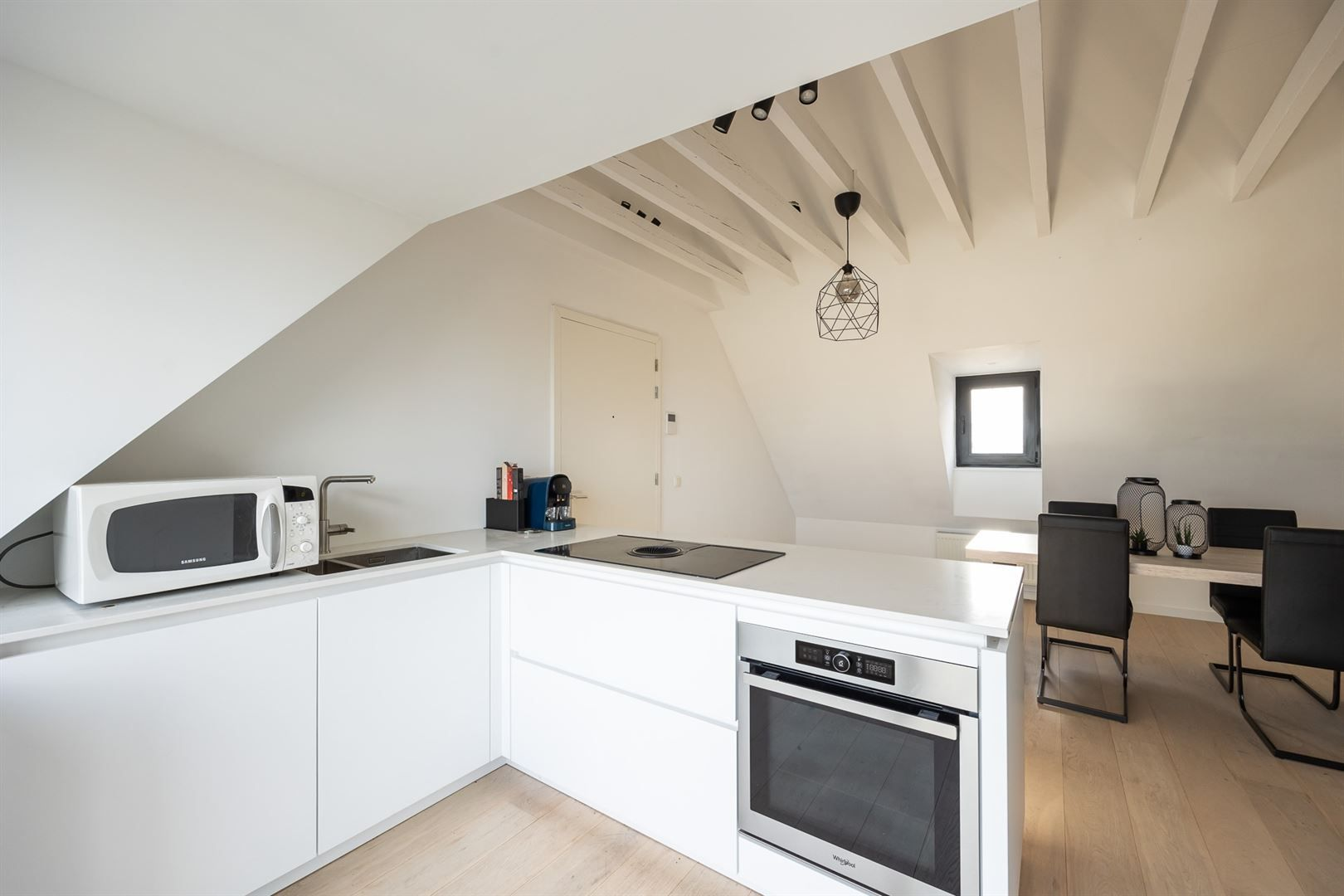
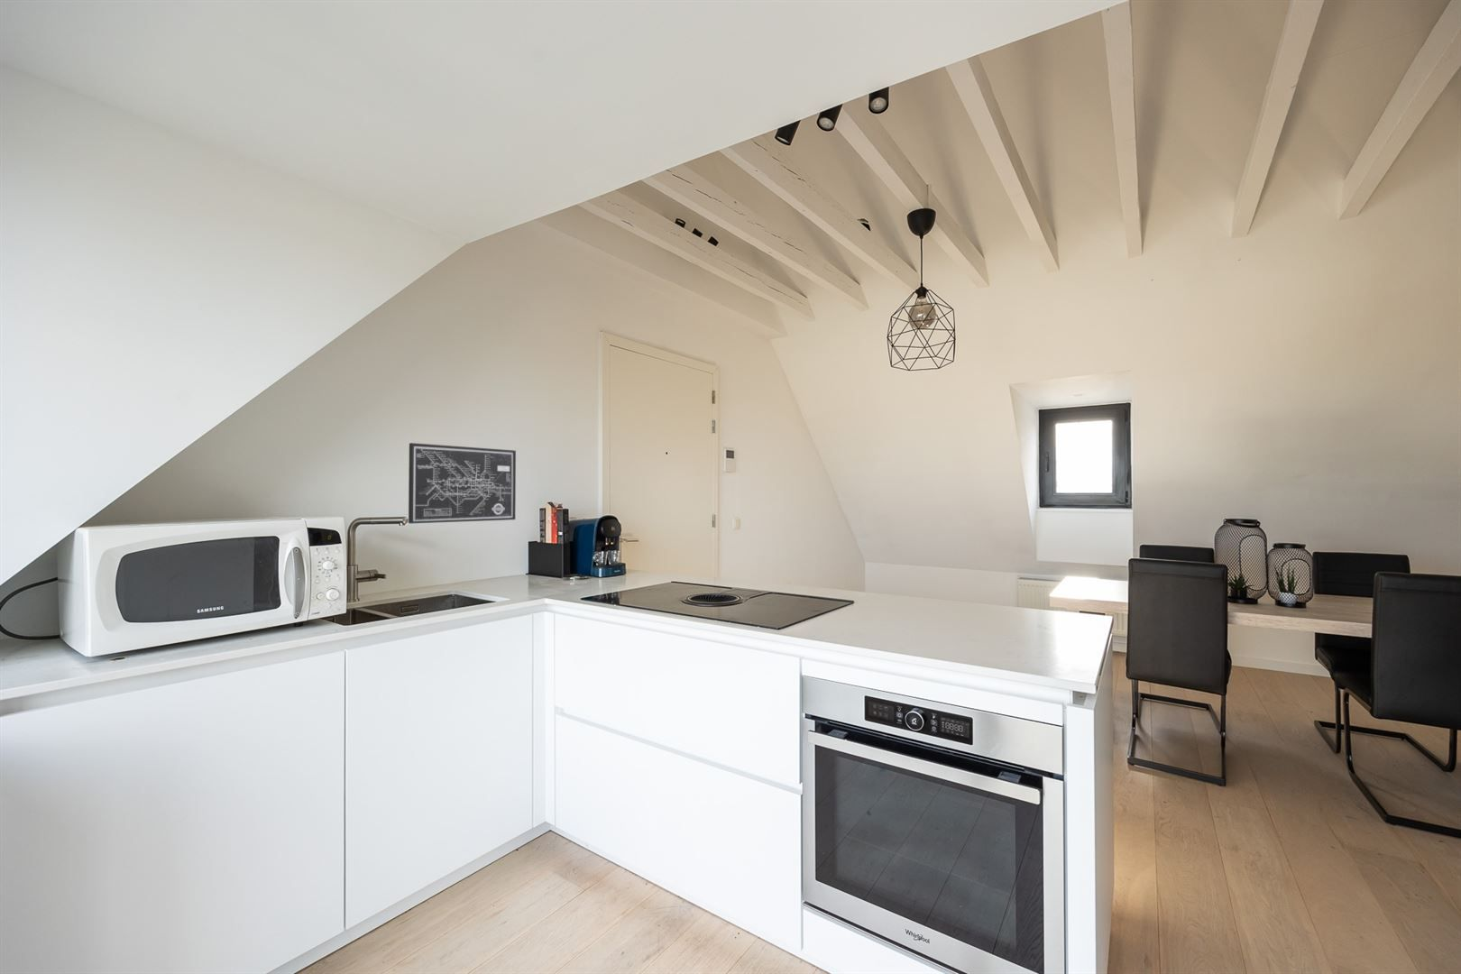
+ wall art (465, 484)
